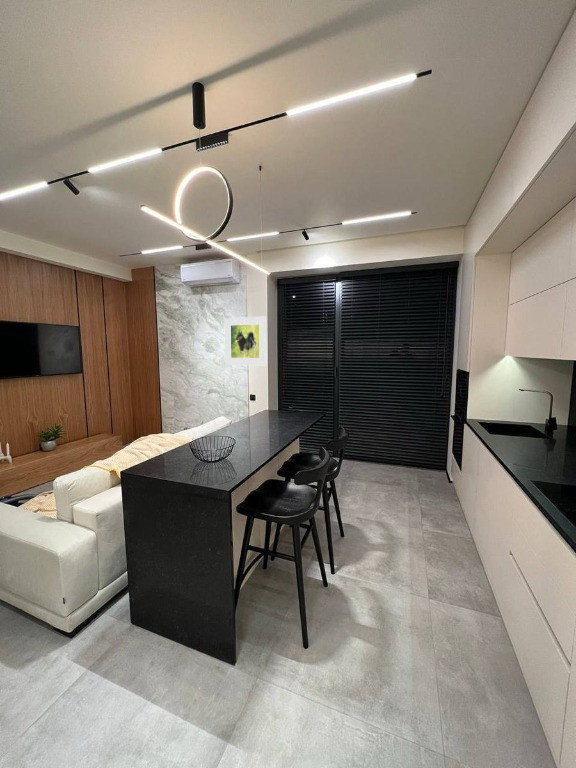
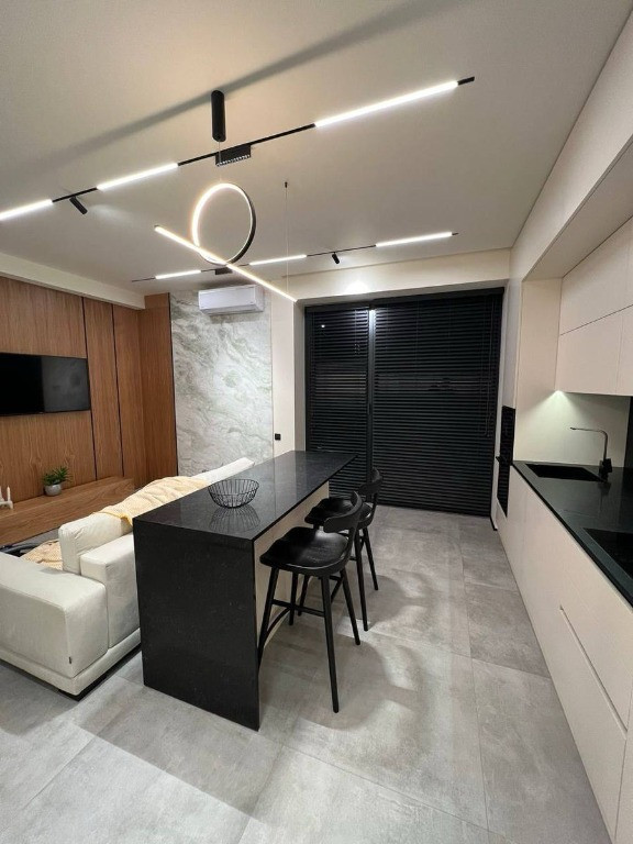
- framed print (245, 341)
